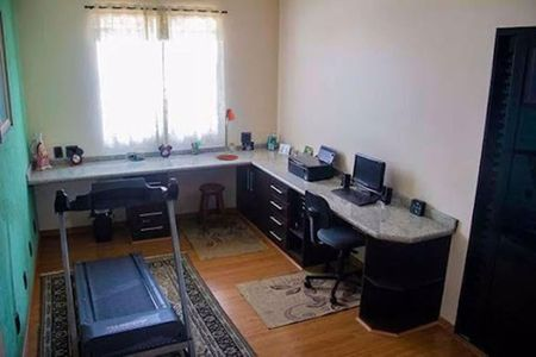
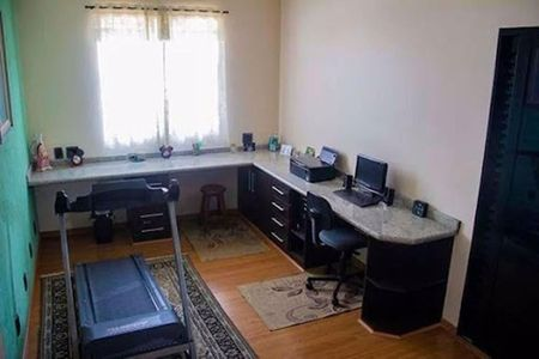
- desk lamp (226, 133)
